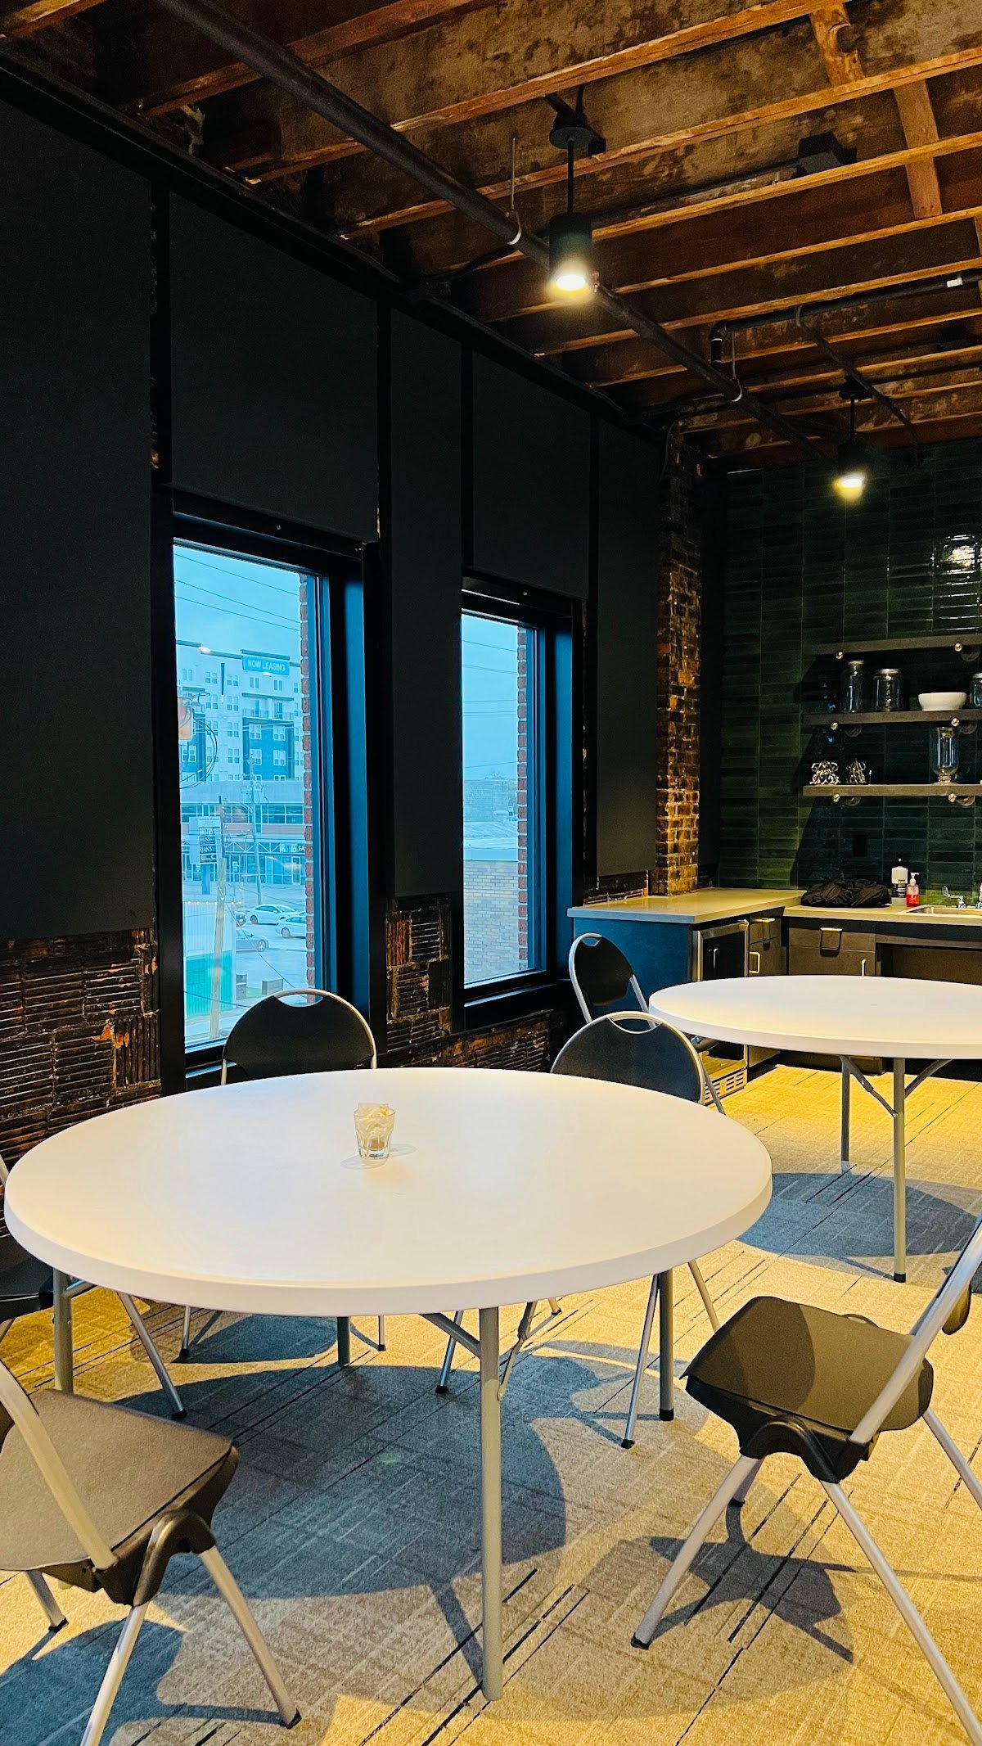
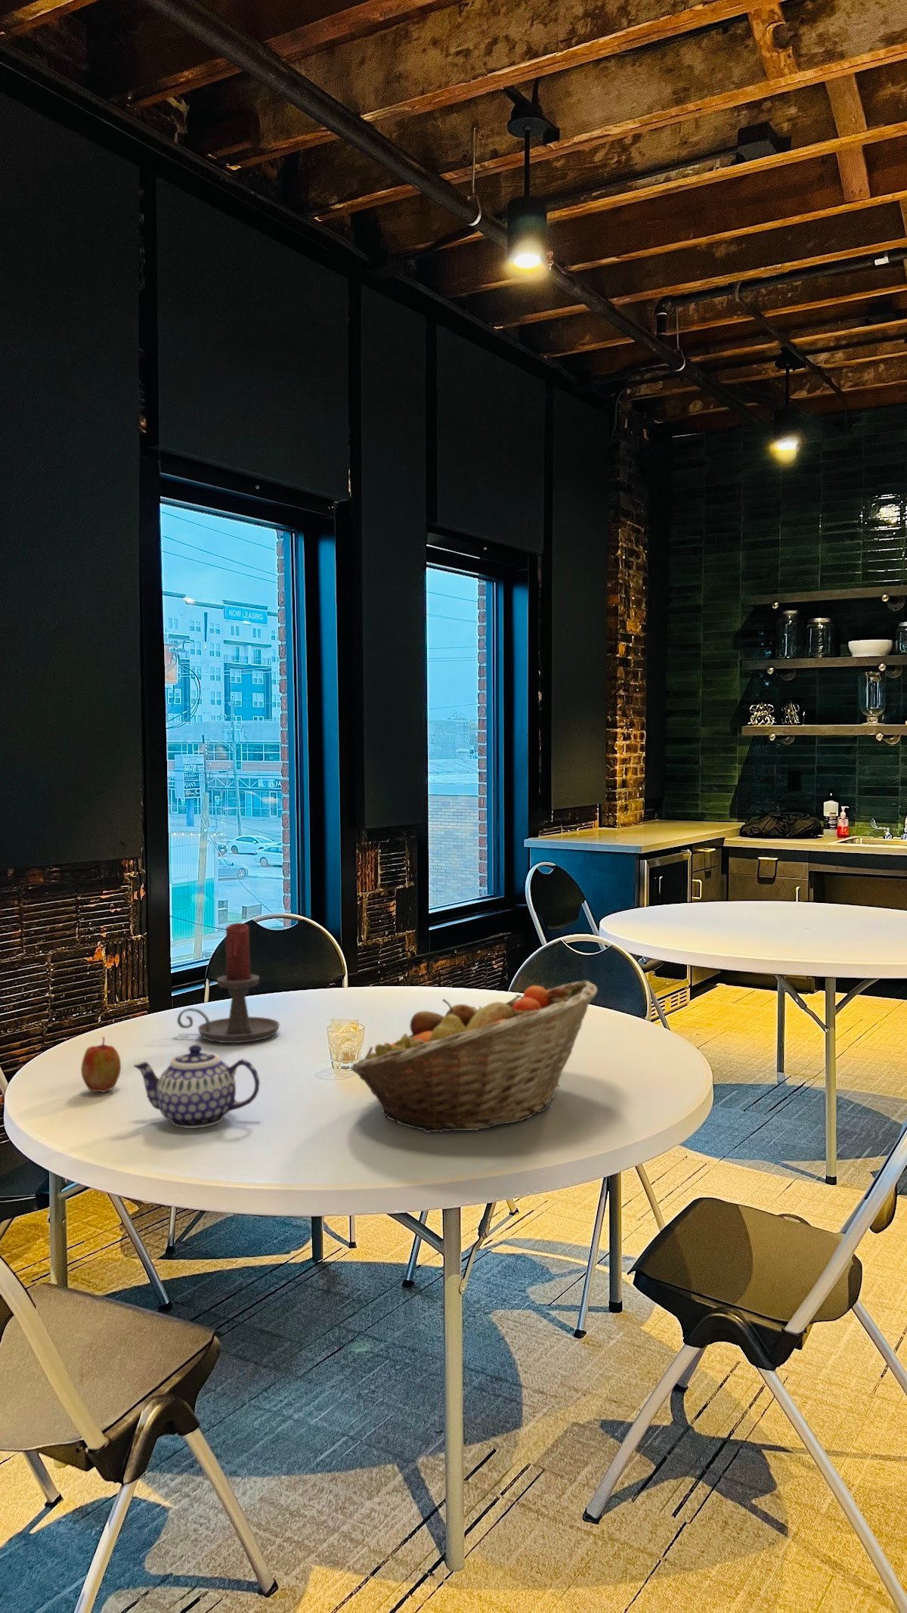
+ fruit basket (480, 1045)
+ apple (101, 1064)
+ candle holder (227, 979)
+ teapot (196, 1082)
